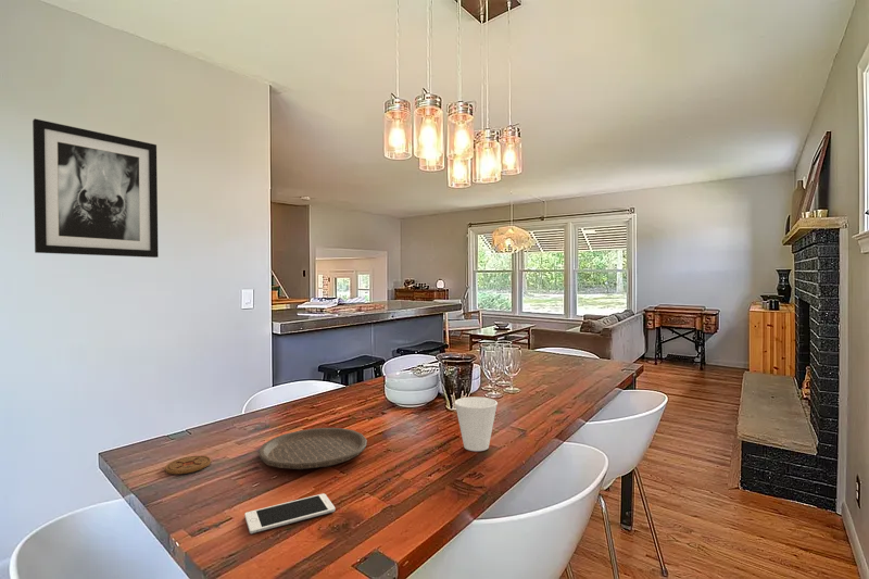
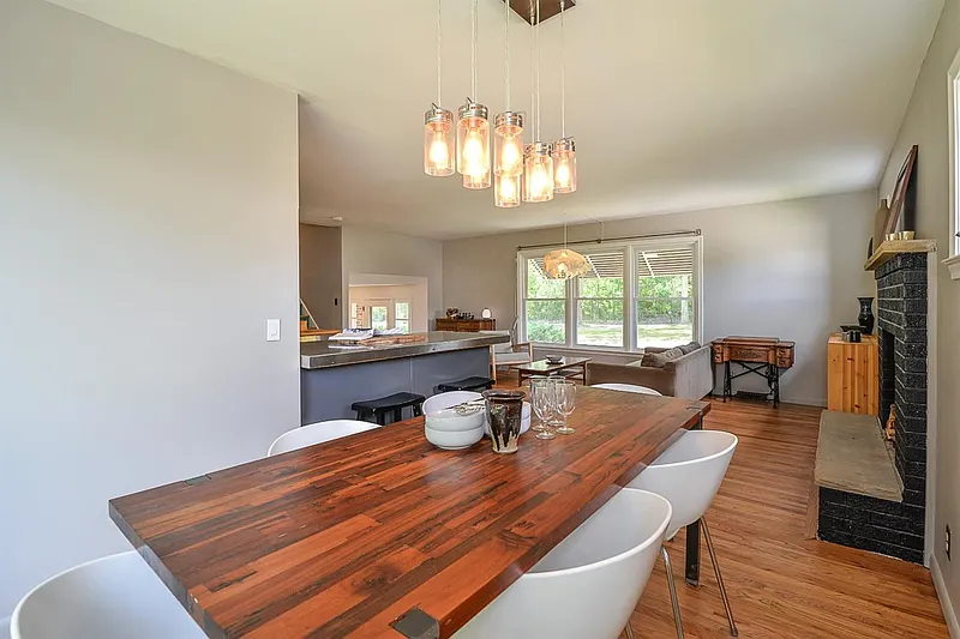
- wall art (100, 193)
- plate (314, 448)
- cell phone (290, 512)
- coaster (188, 464)
- cup (476, 424)
